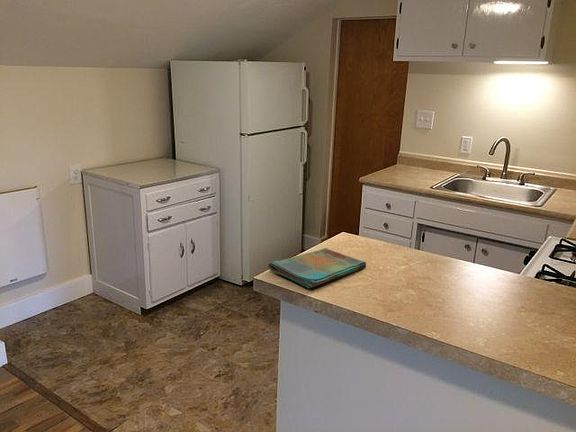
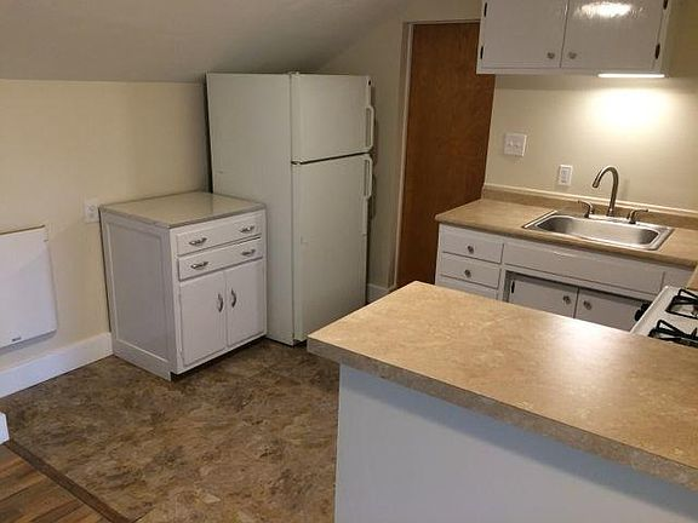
- dish towel (317, 264)
